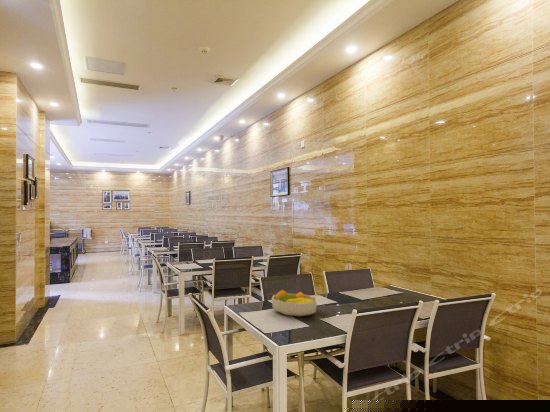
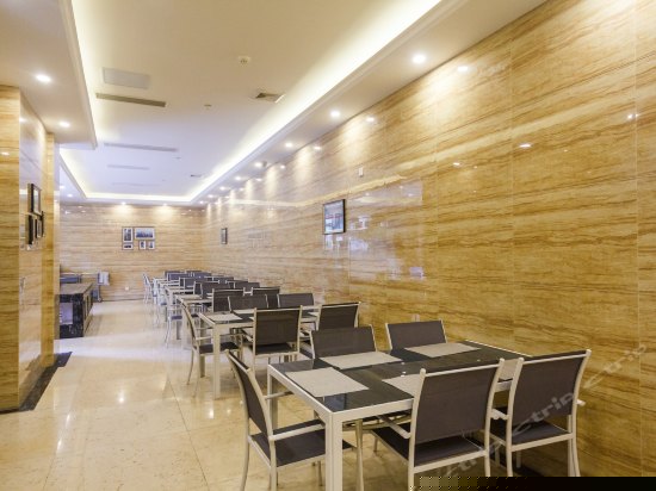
- fruit bowl (294, 302)
